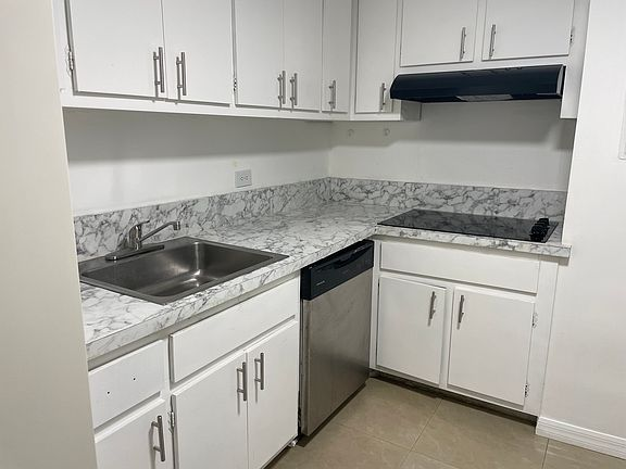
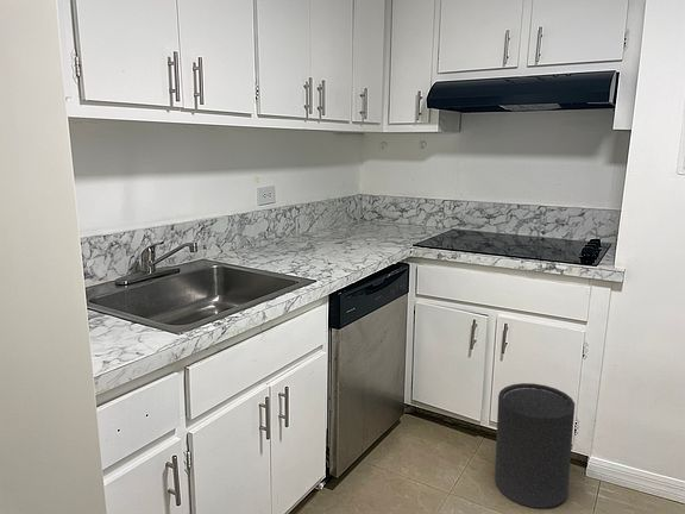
+ trash can (533, 441)
